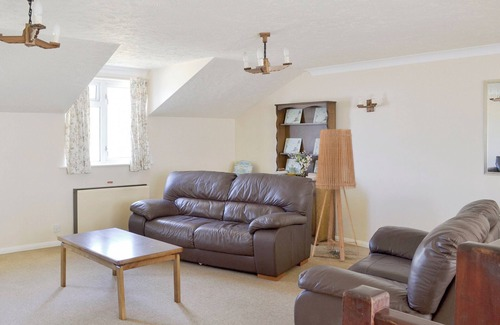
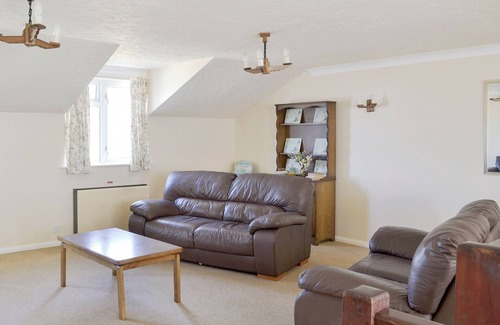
- floor lamp (336, 192)
